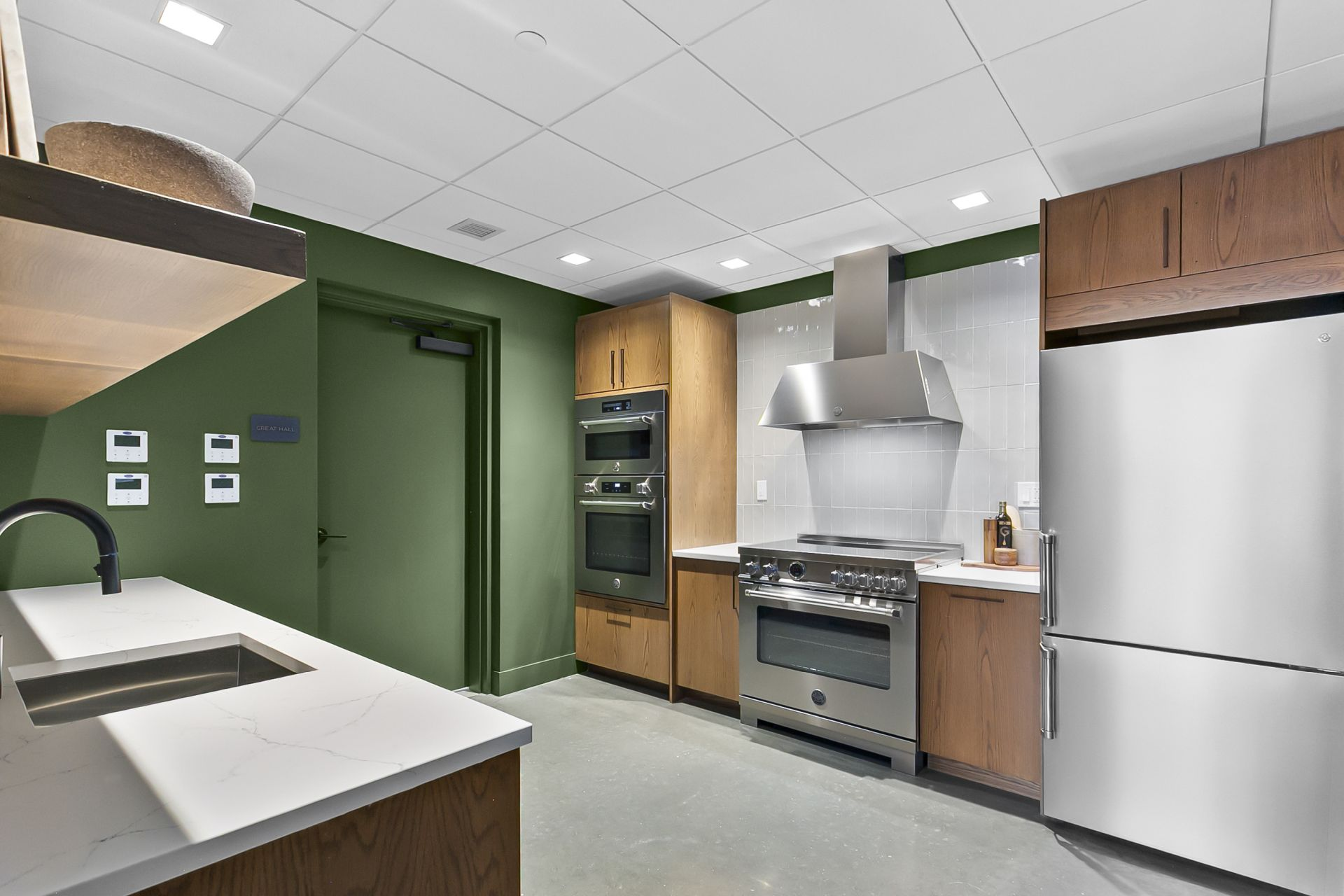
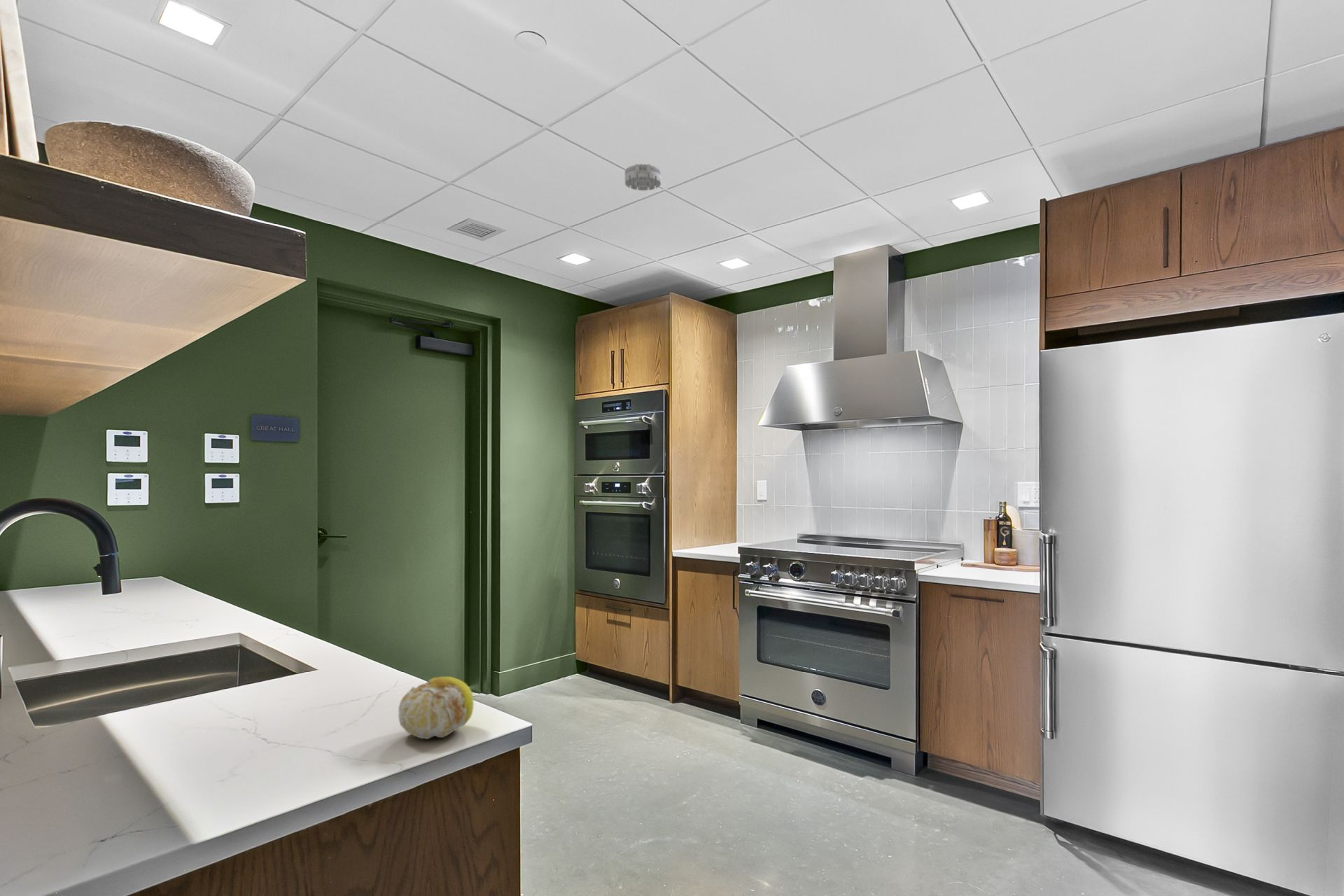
+ smoke detector (643, 176)
+ fruit (436, 706)
